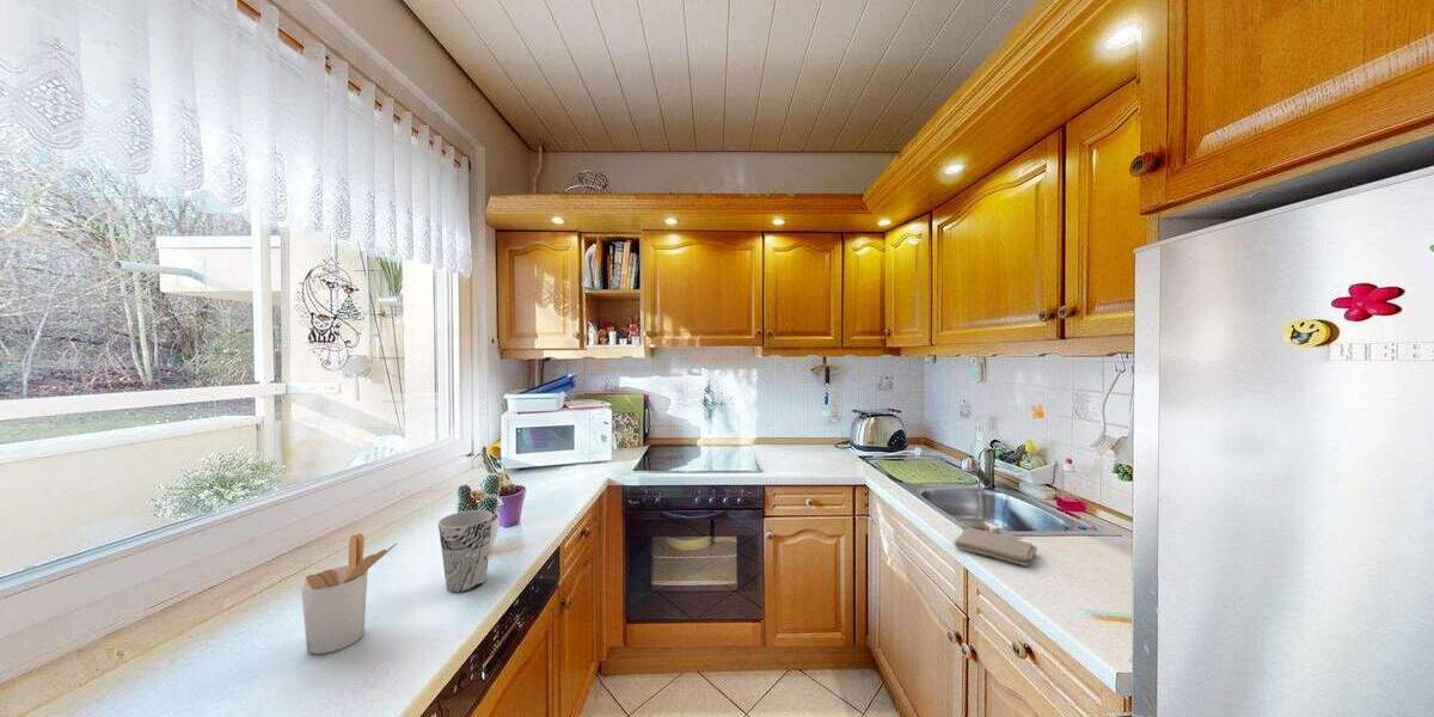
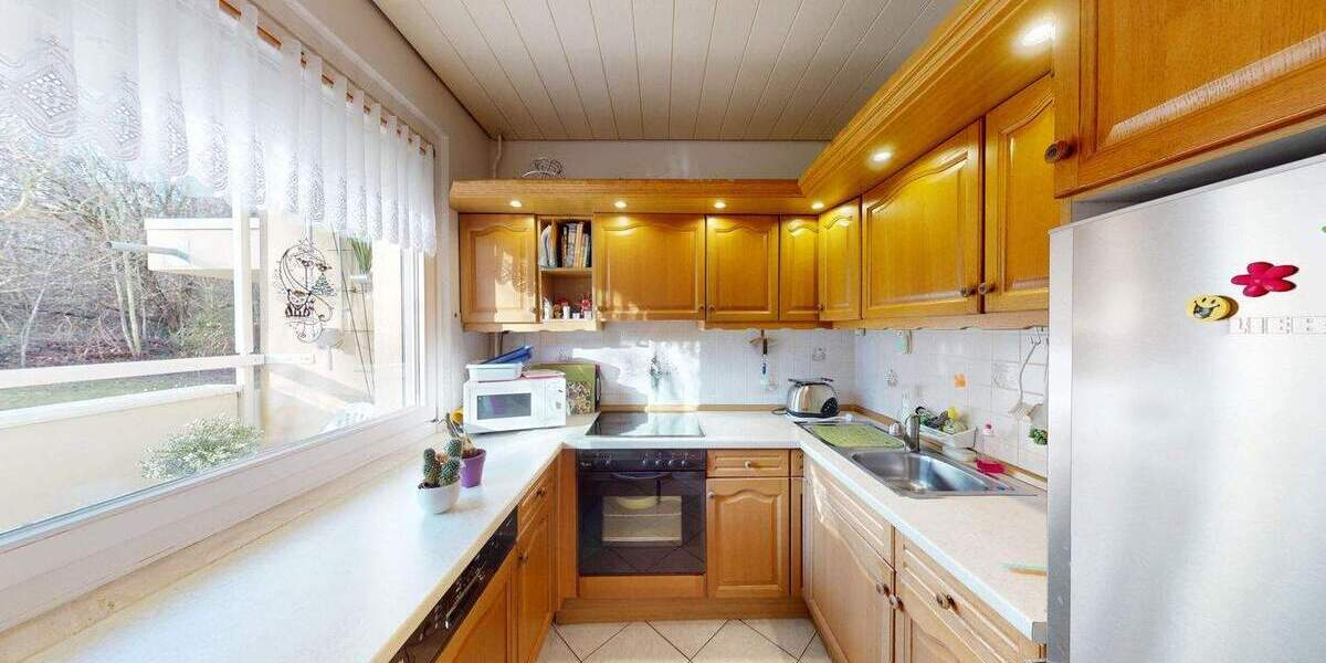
- utensil holder (349, 592)
- washcloth (994, 545)
- cup (466, 550)
